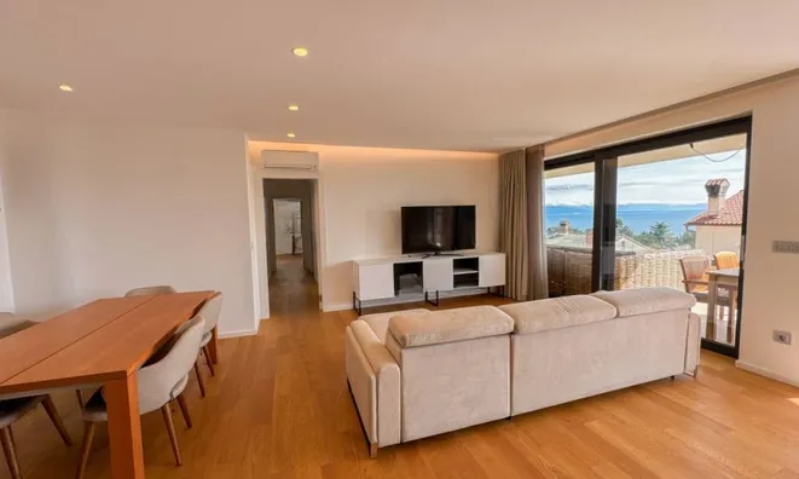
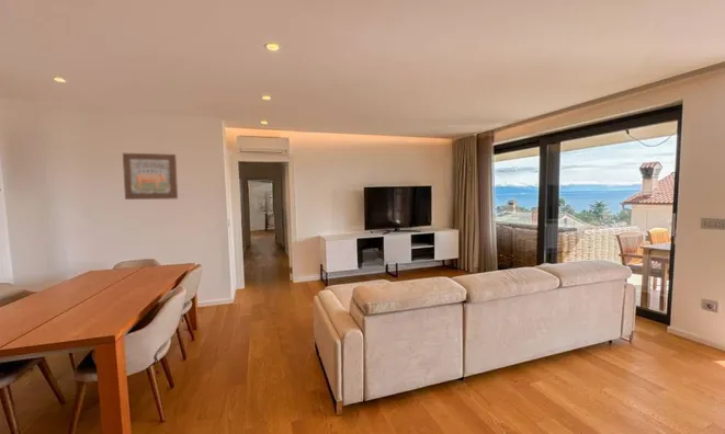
+ wall art (150, 176)
